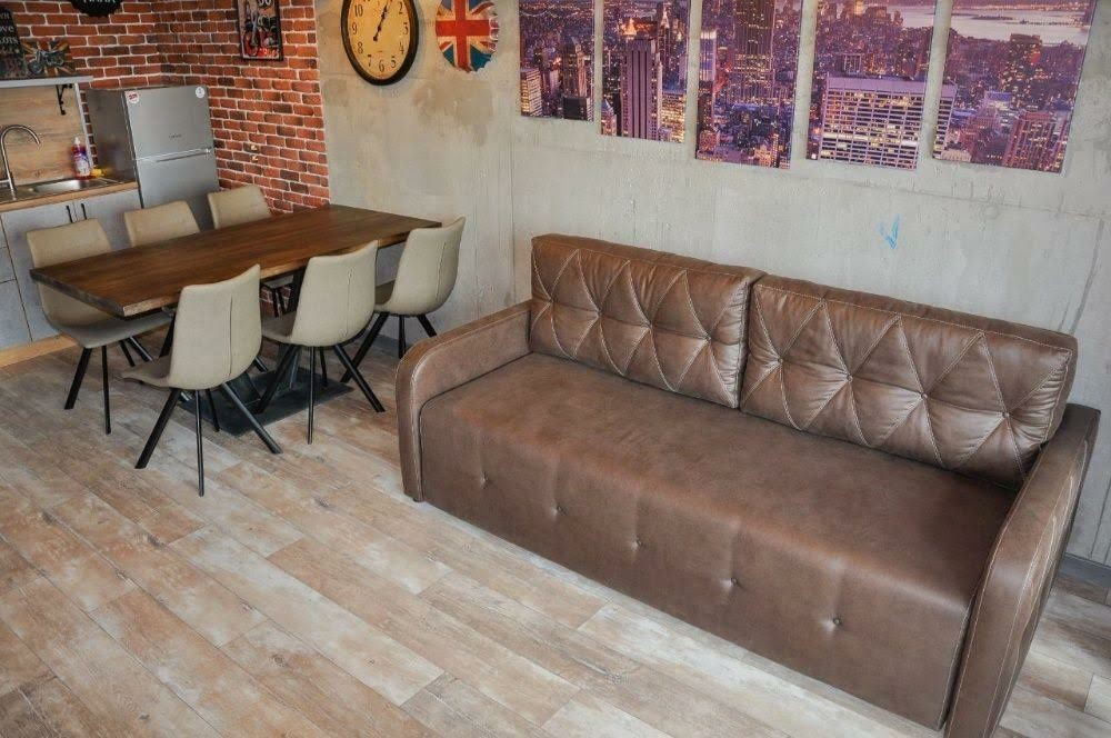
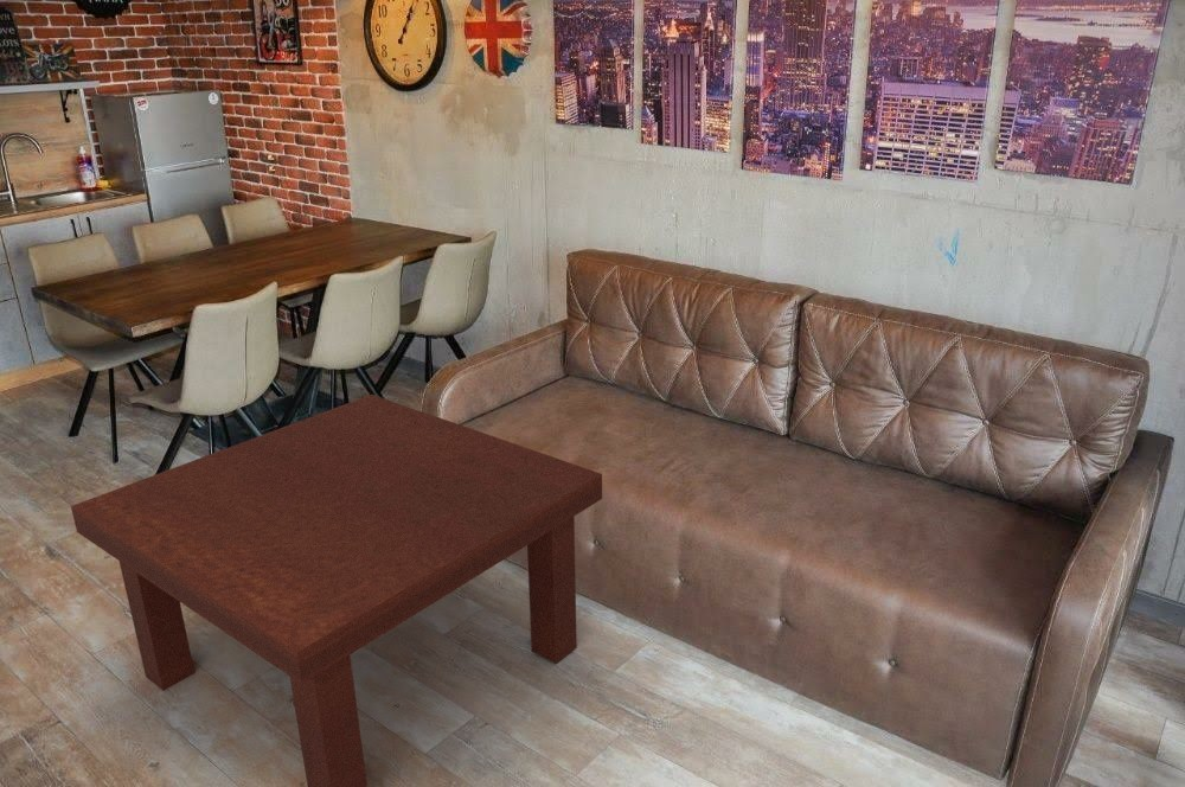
+ coffee table (354, 580)
